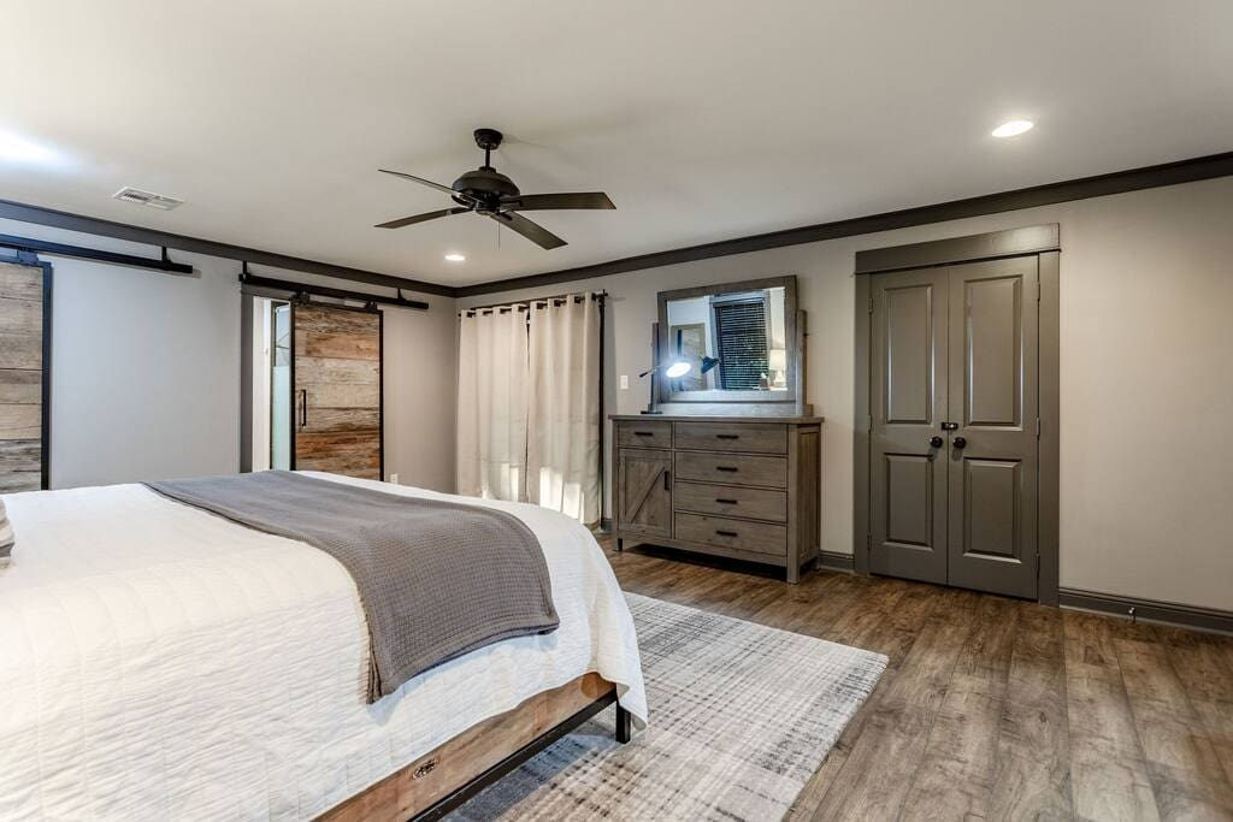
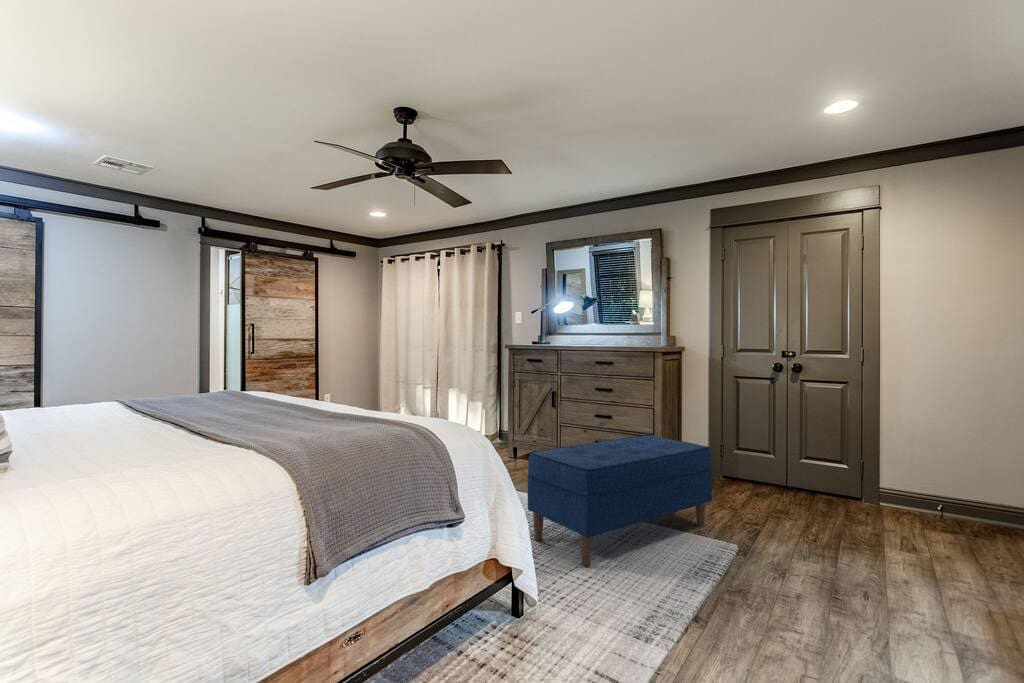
+ bench (622, 490)
